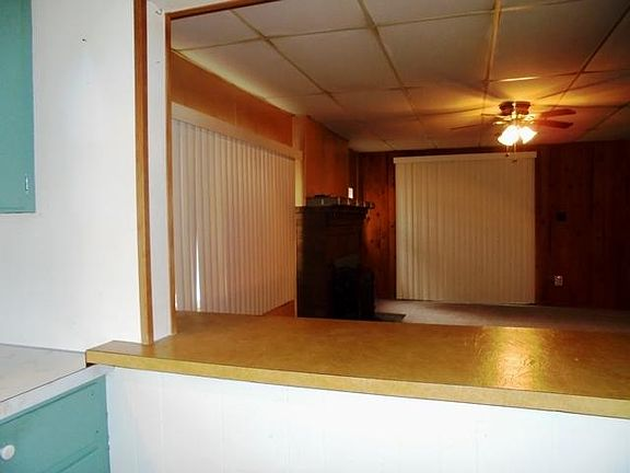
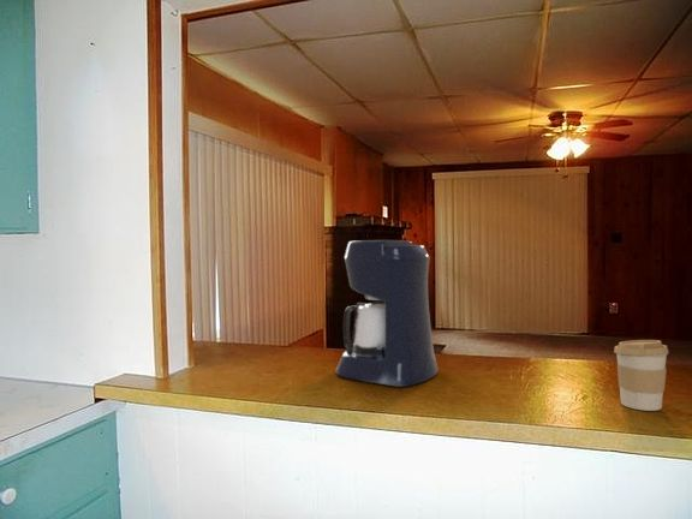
+ coffee cup (640, 372)
+ coffee maker (384, 306)
